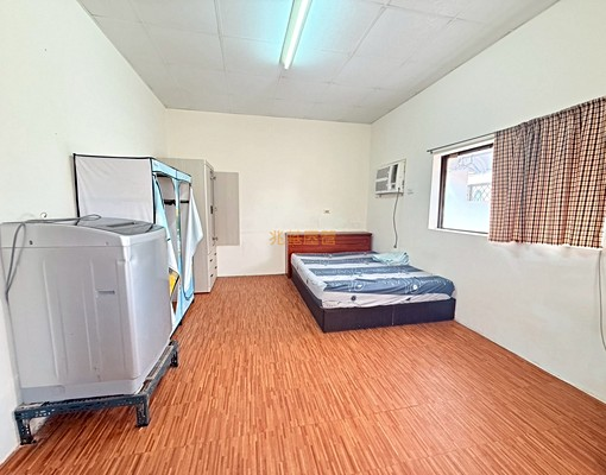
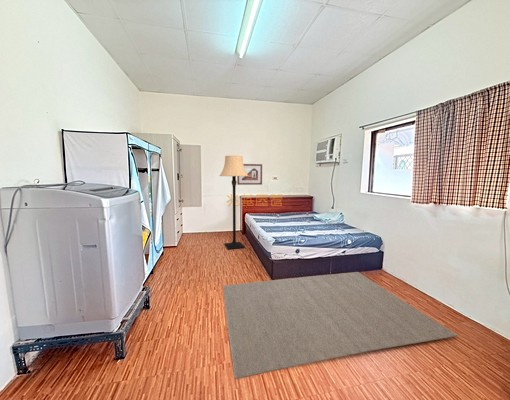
+ lamp (234, 202)
+ rug (319, 305)
+ picture frame (249, 174)
